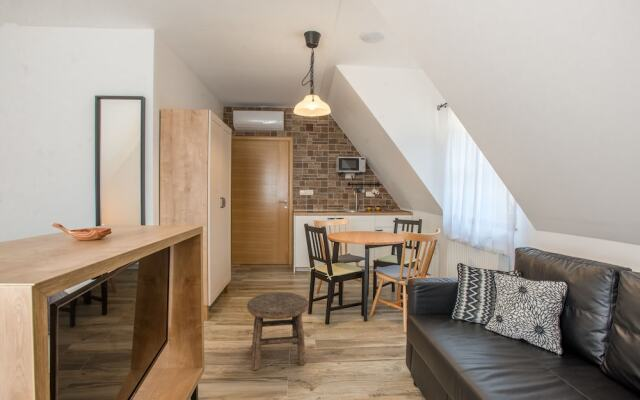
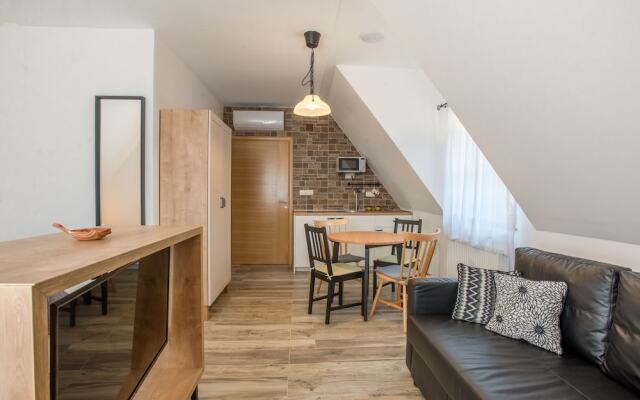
- stool (277, 325)
